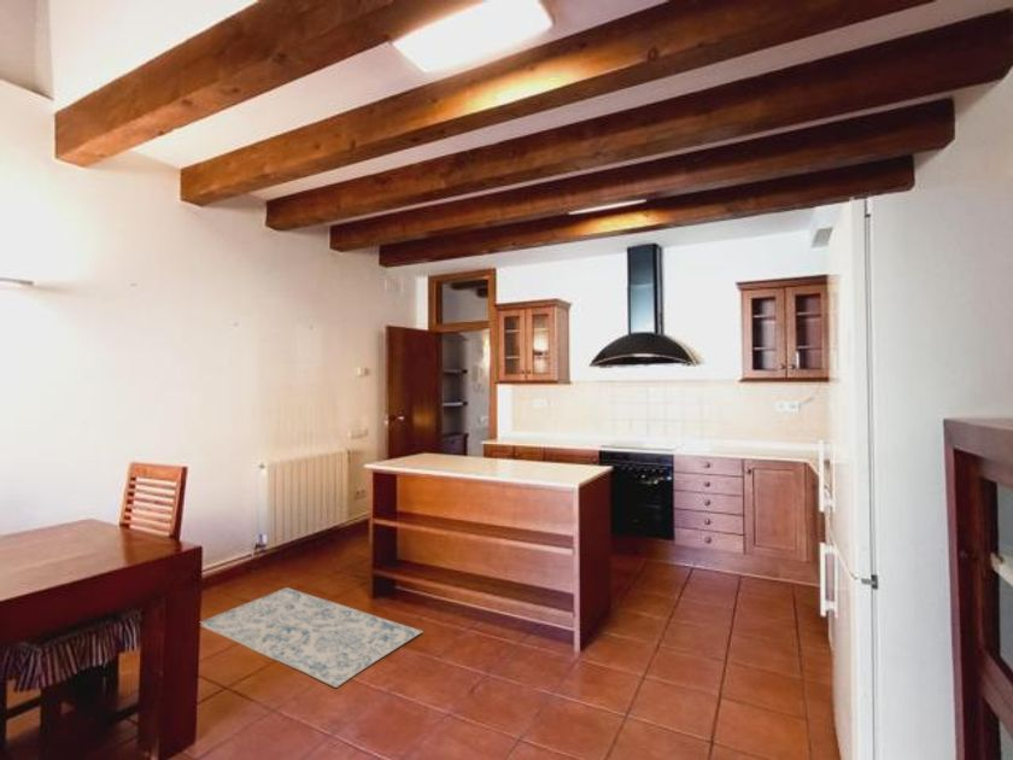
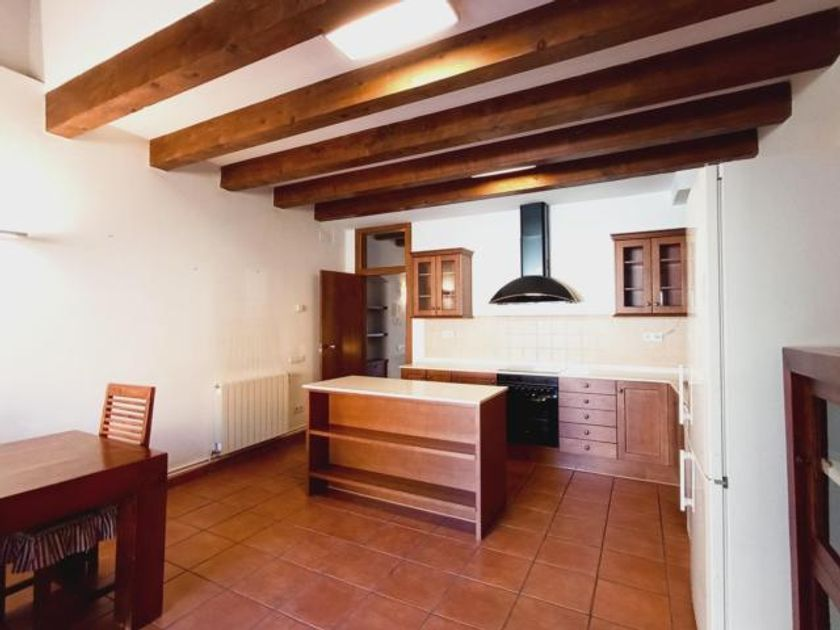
- rug (306, 627)
